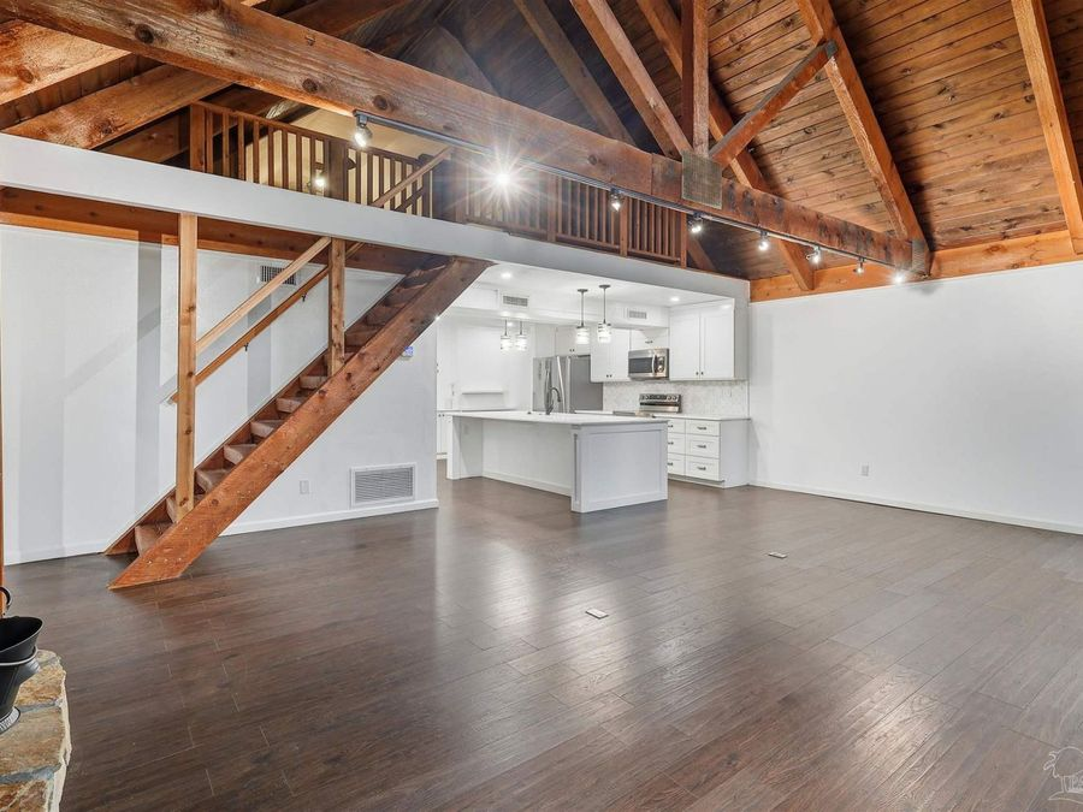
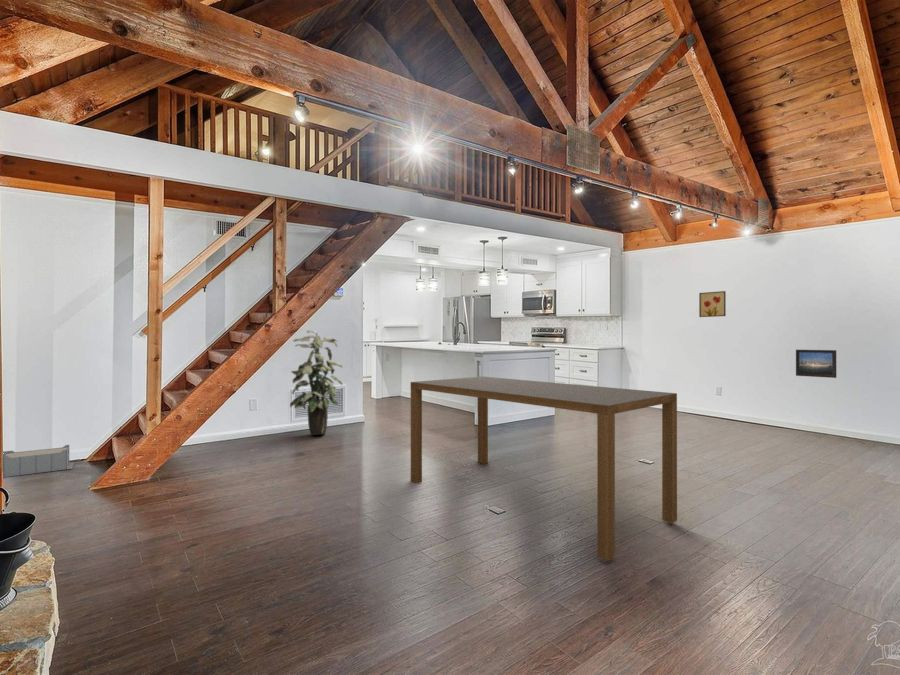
+ wall art (712, 304)
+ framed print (815, 363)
+ indoor plant (315, 382)
+ storage bin (31, 460)
+ dining table (531, 404)
